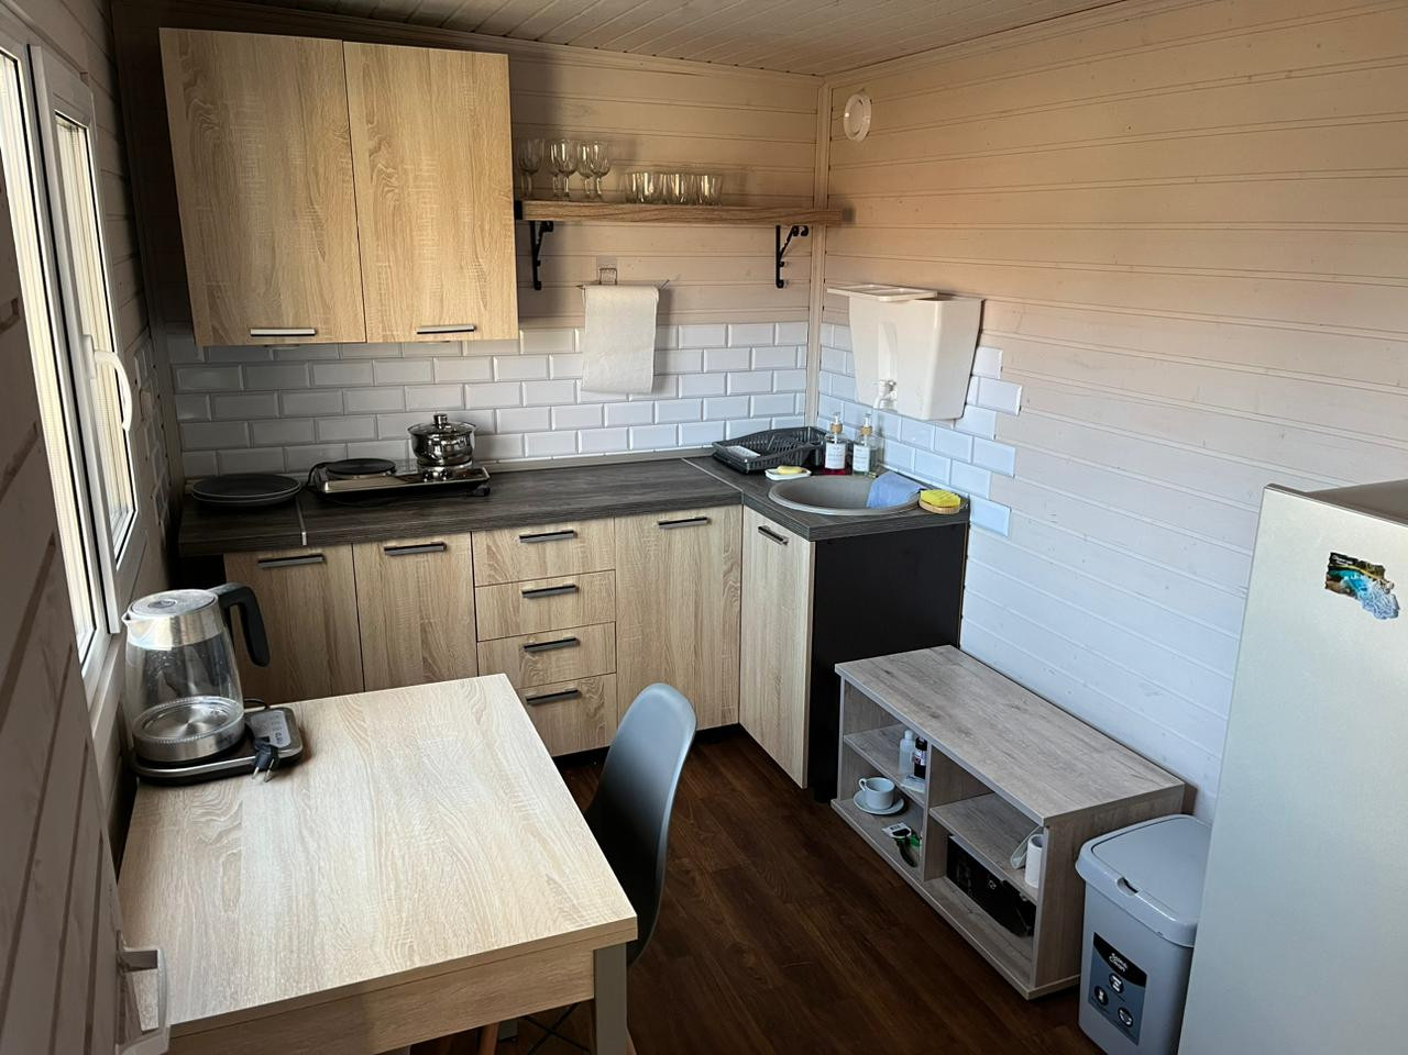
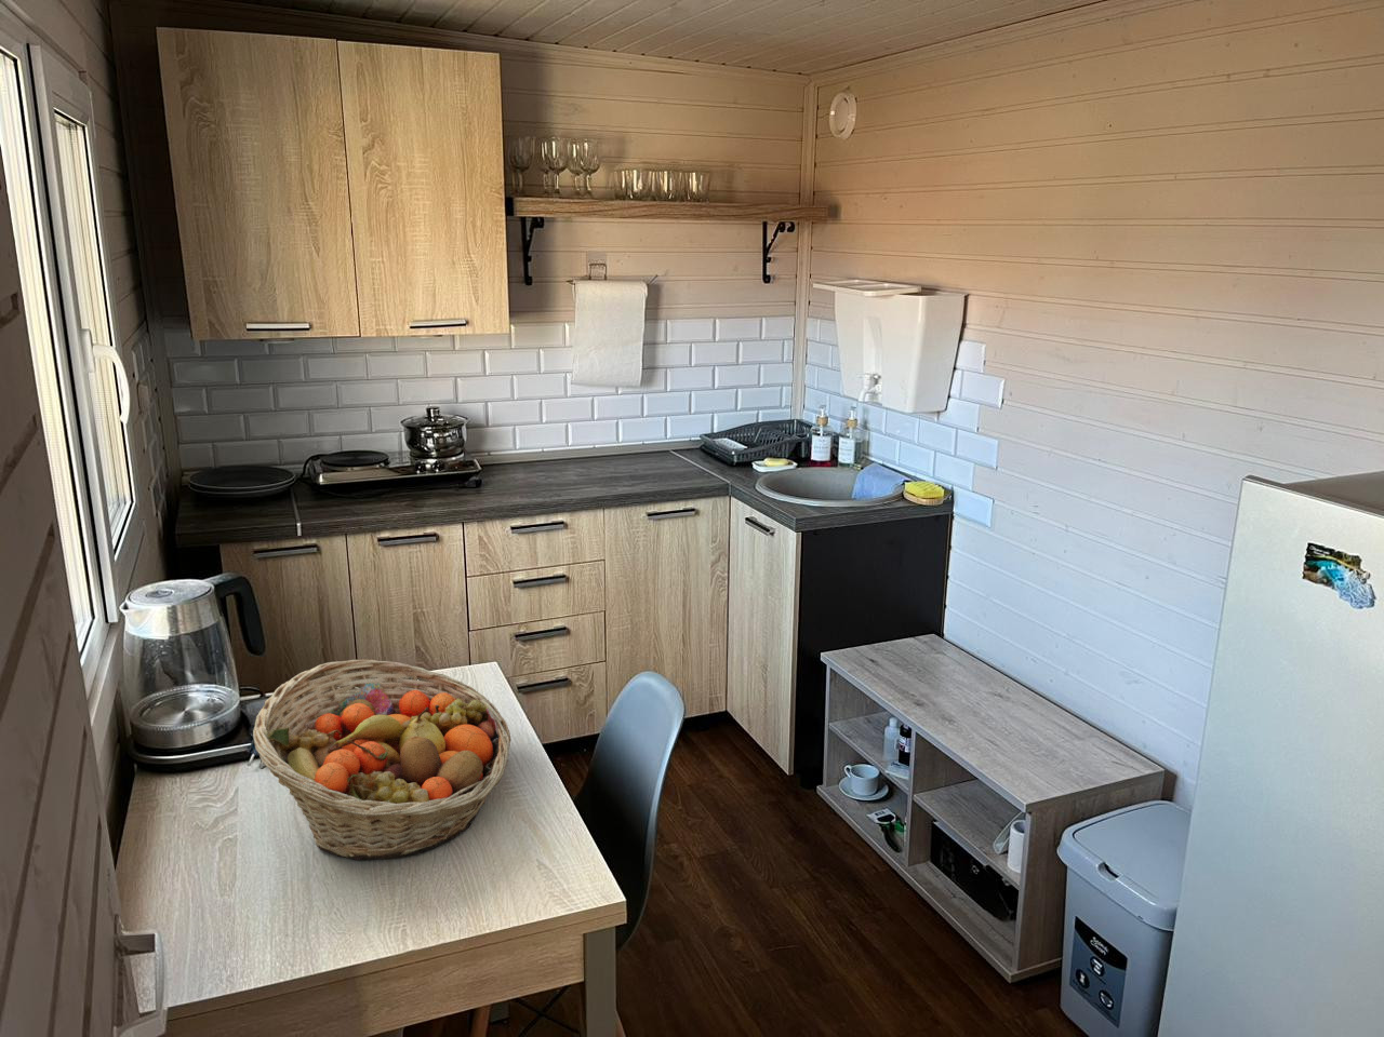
+ fruit basket (389, 749)
